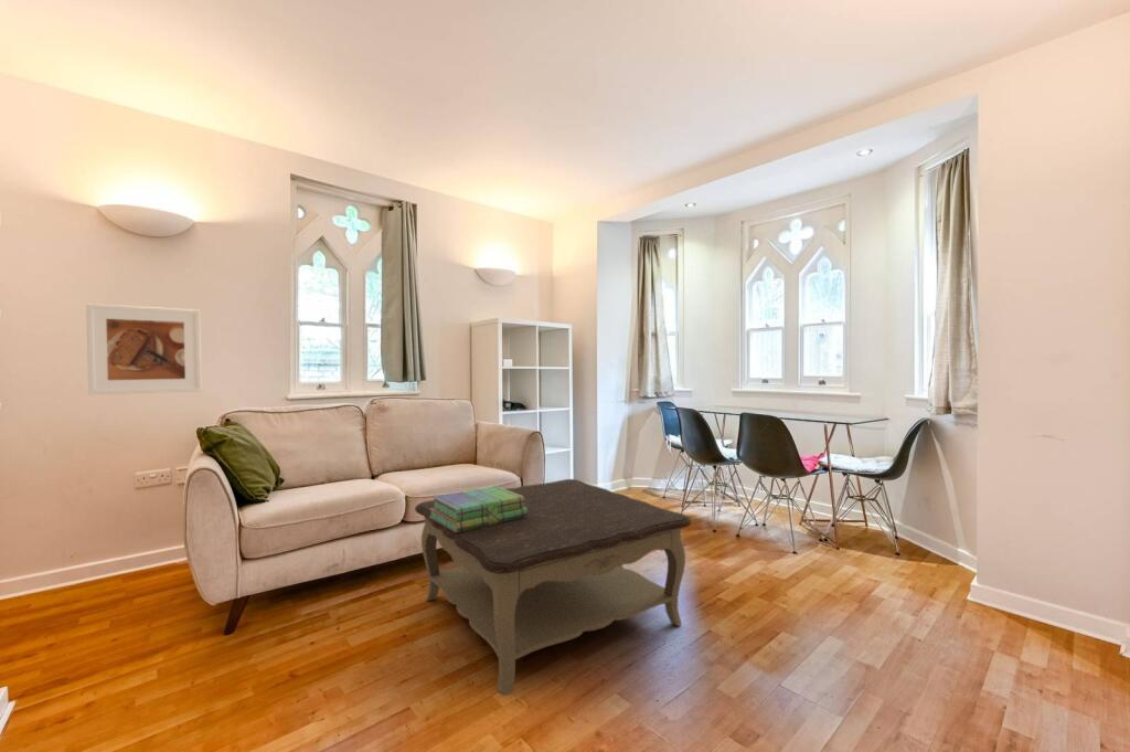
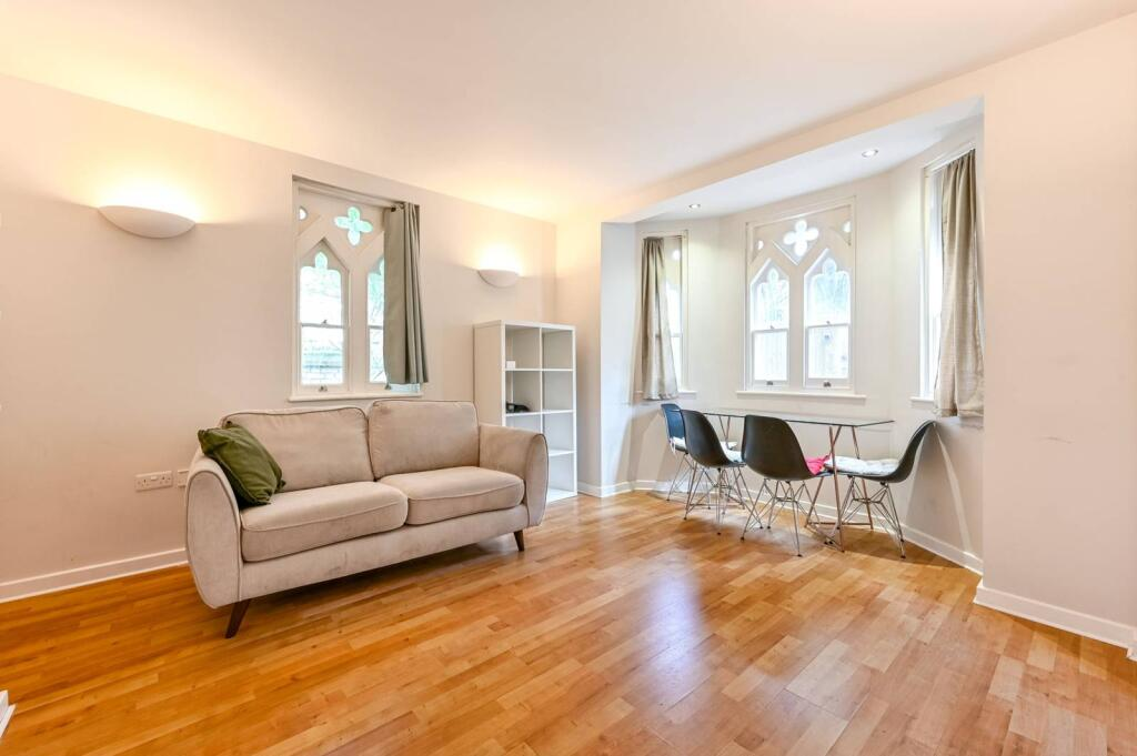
- stack of books (478, 506)
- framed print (147, 350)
- coffee table (545, 560)
